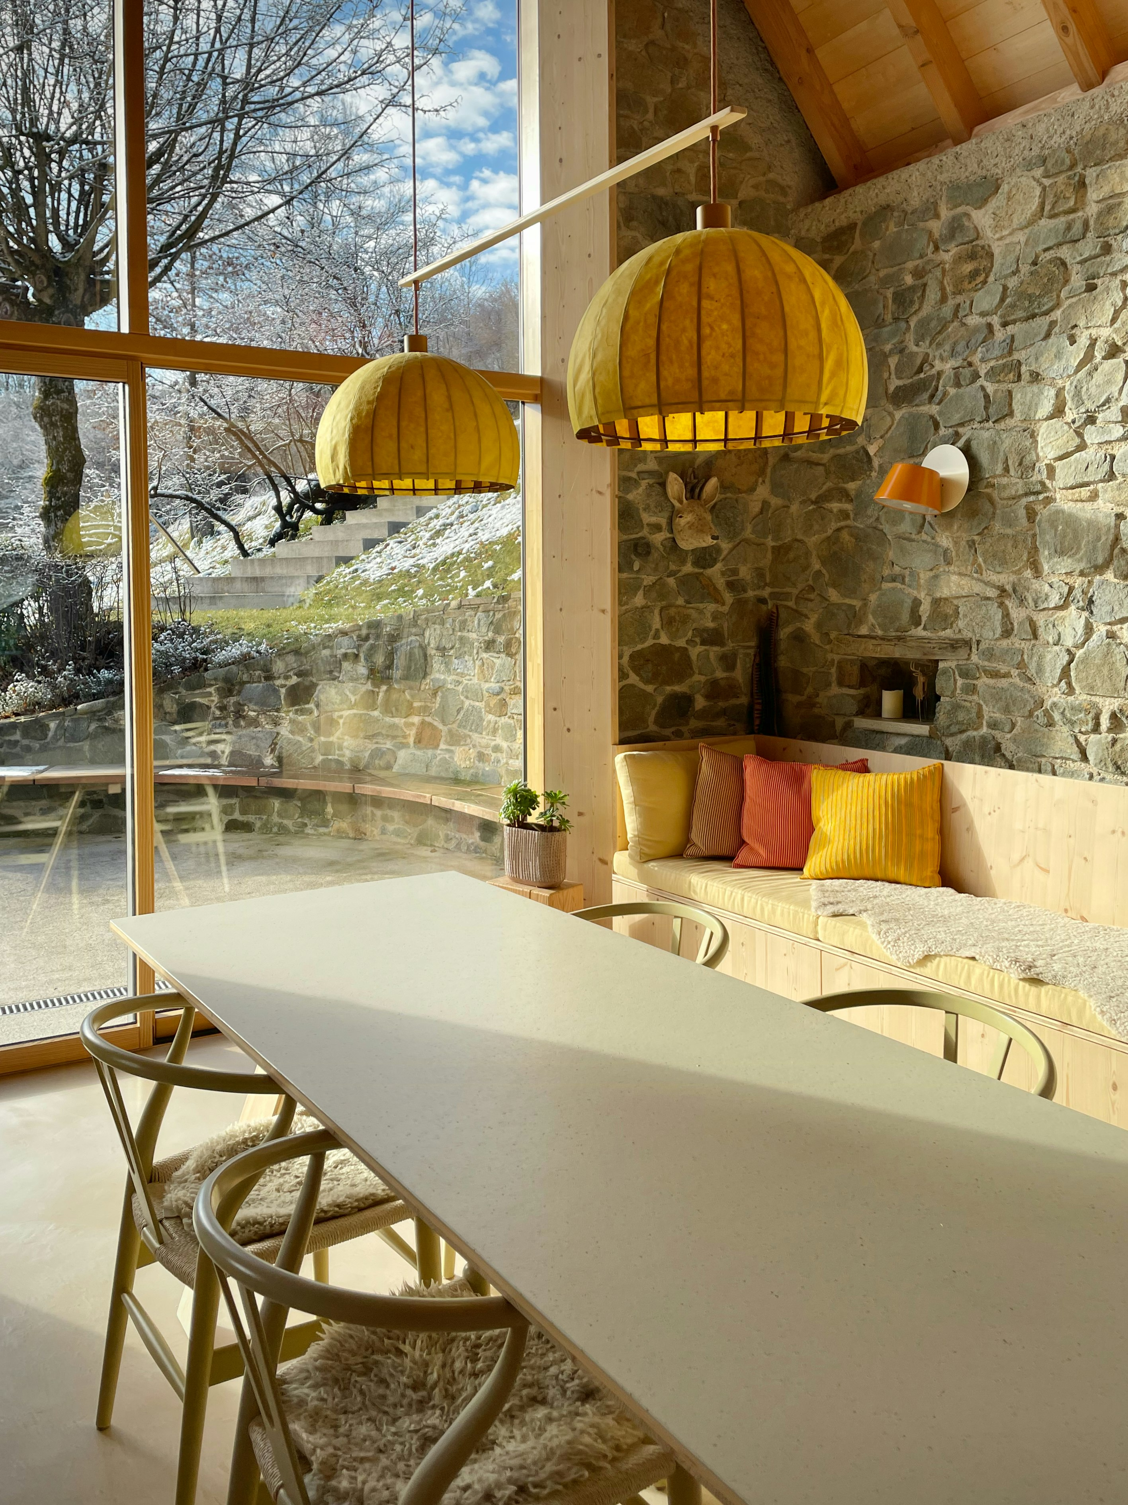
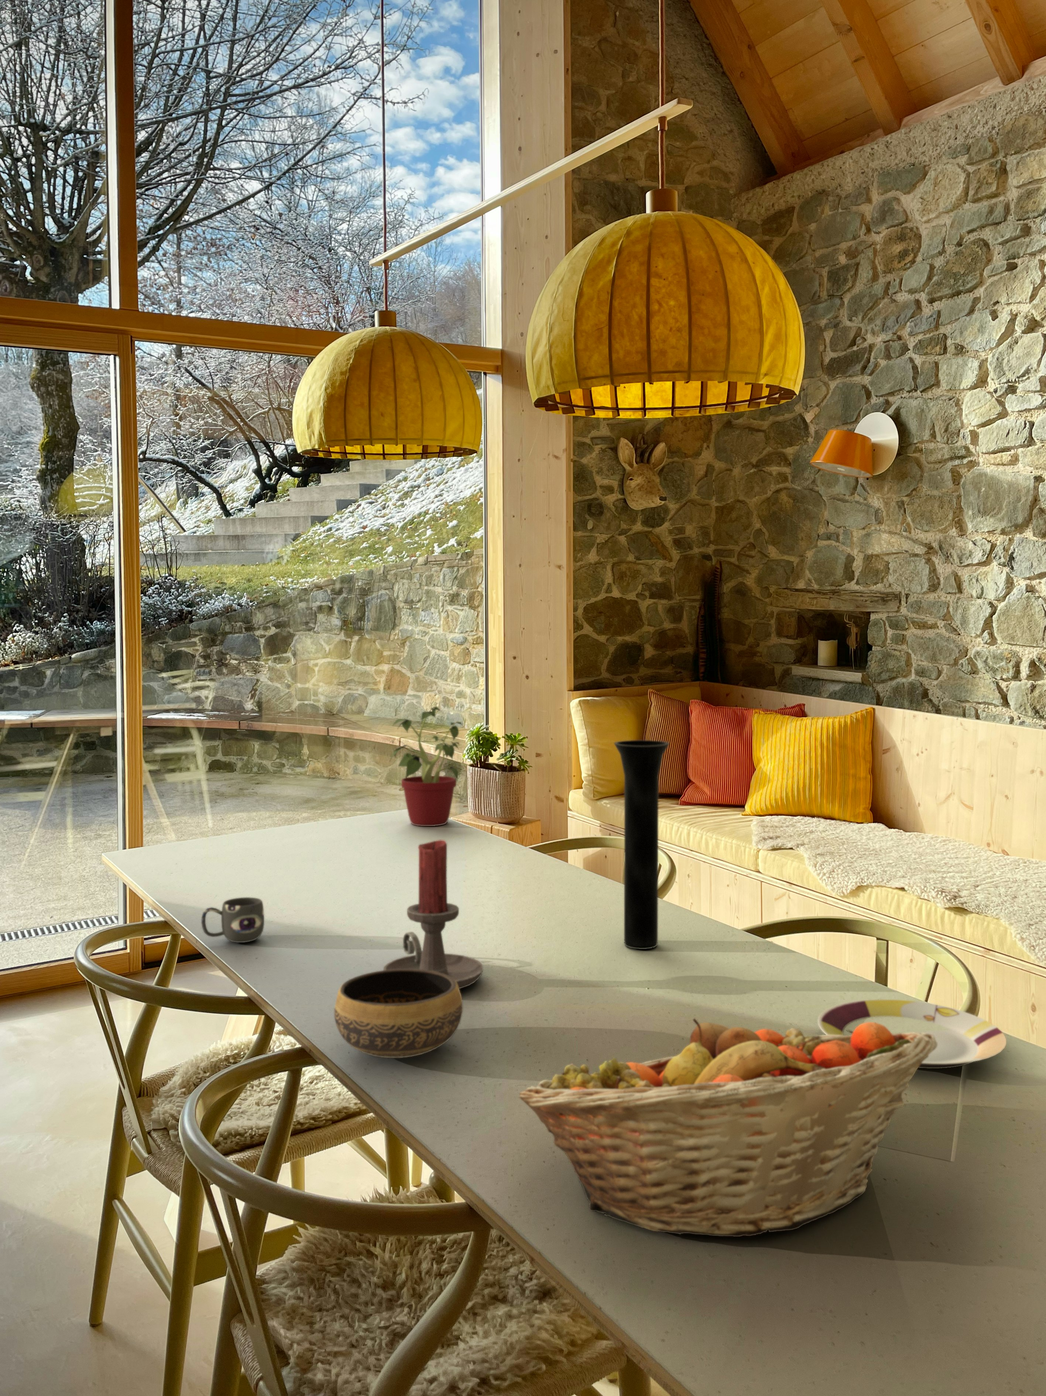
+ fruit basket (728, 1099)
+ mug (233, 921)
+ candle holder (427, 907)
+ plate (919, 1032)
+ potted plant (434, 767)
+ vase (641, 844)
+ bowl (399, 1017)
